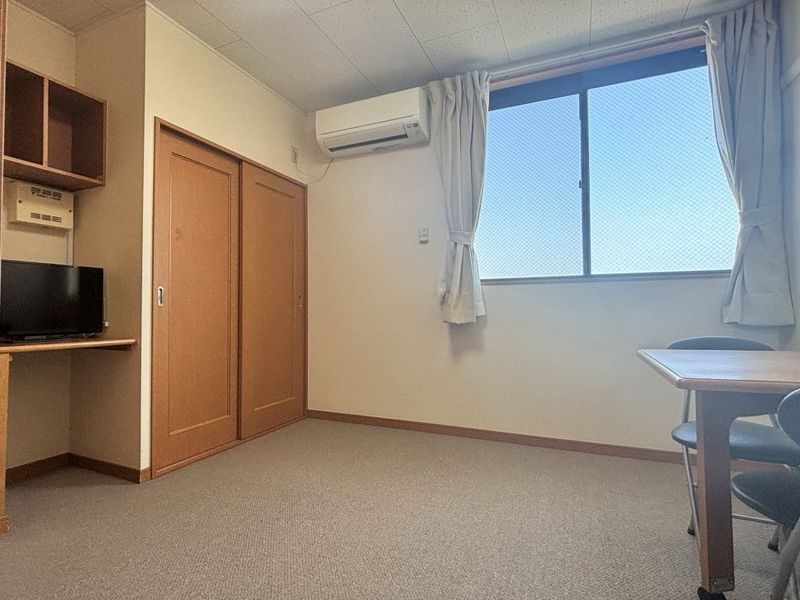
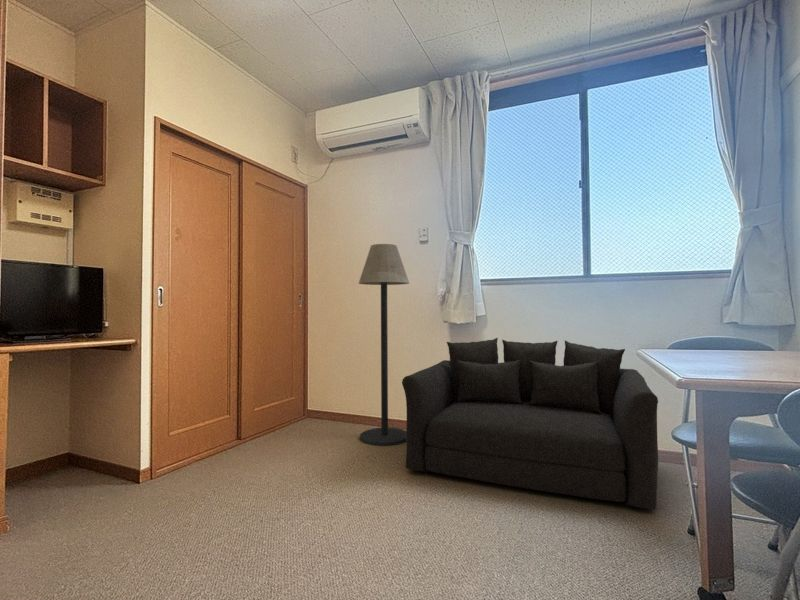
+ loveseat (524, 403)
+ floor lamp (384, 341)
